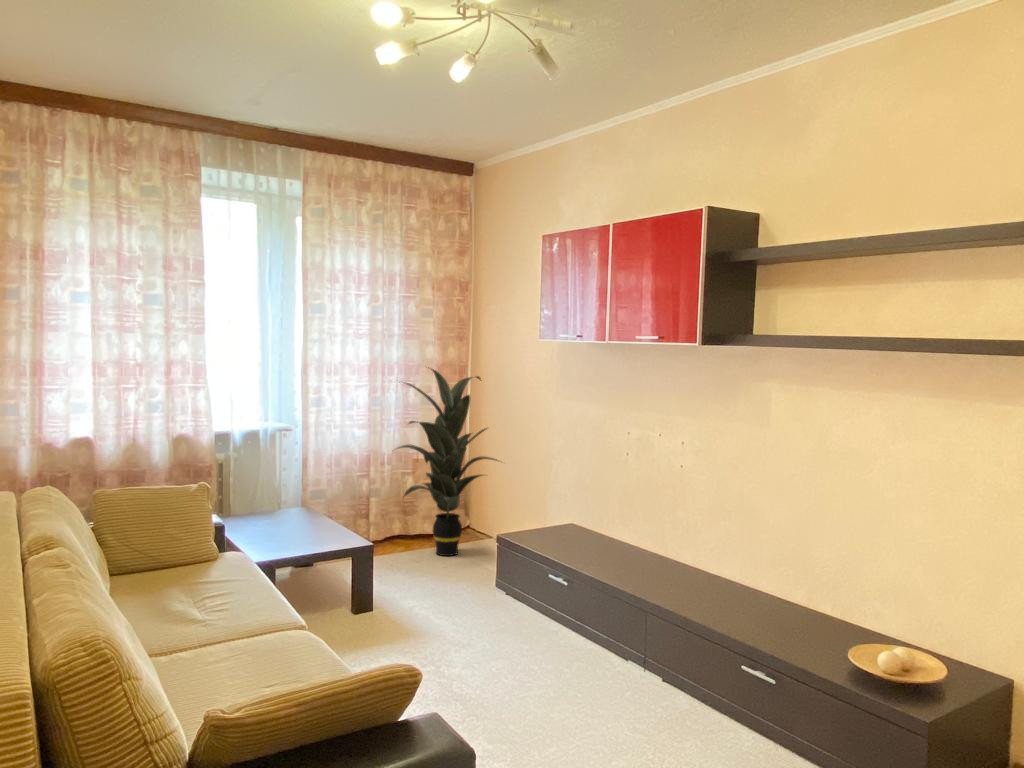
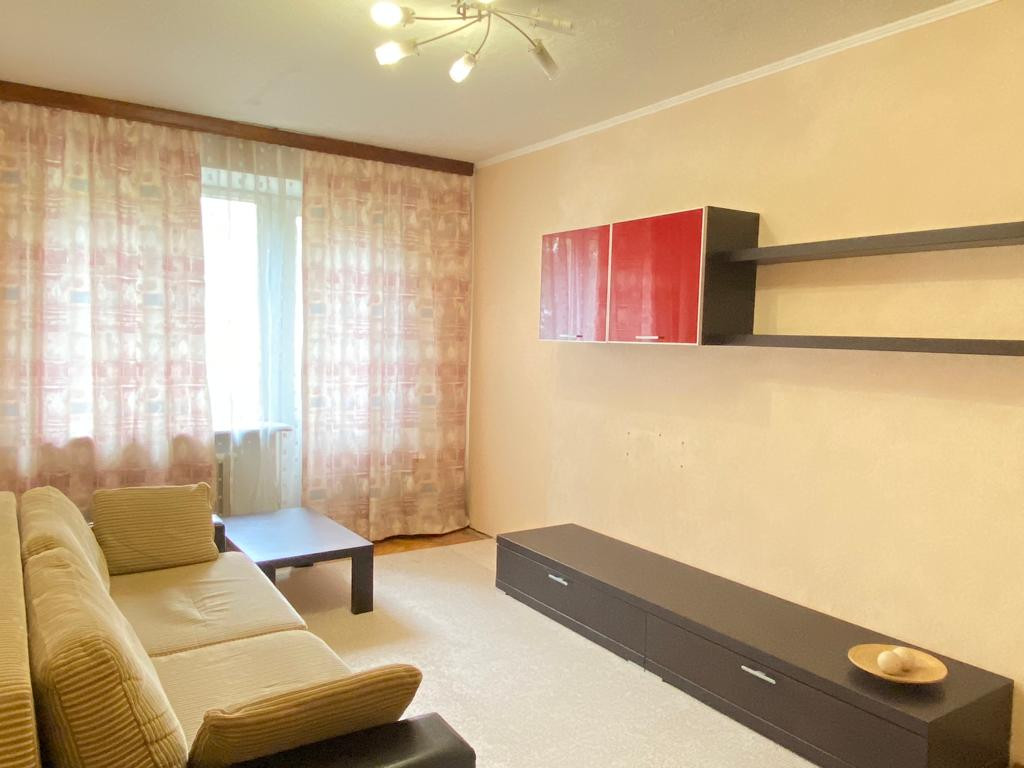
- indoor plant (440, 460)
